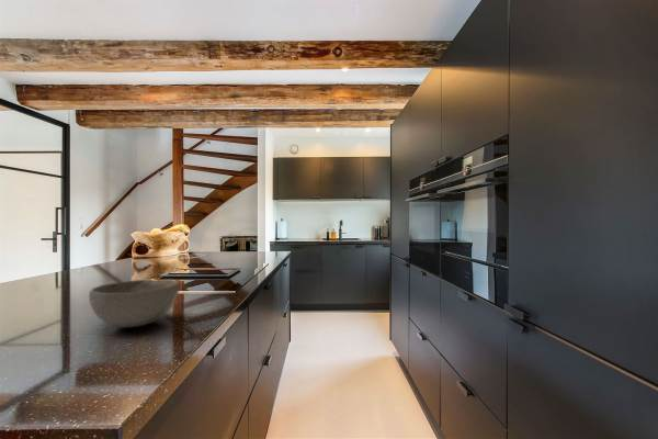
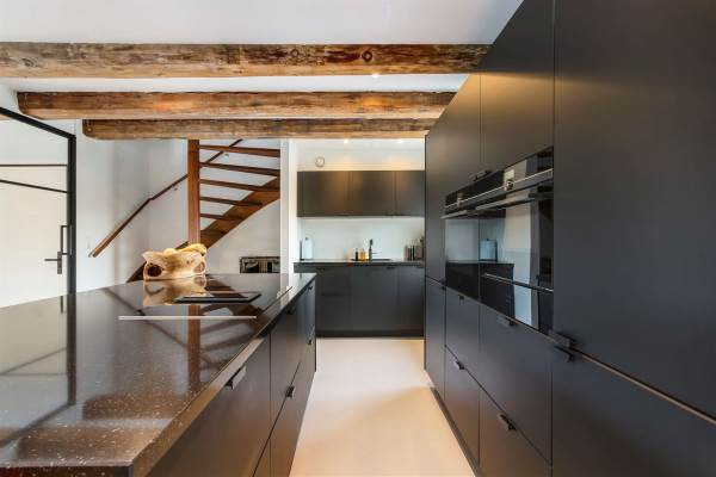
- bowl (136, 305)
